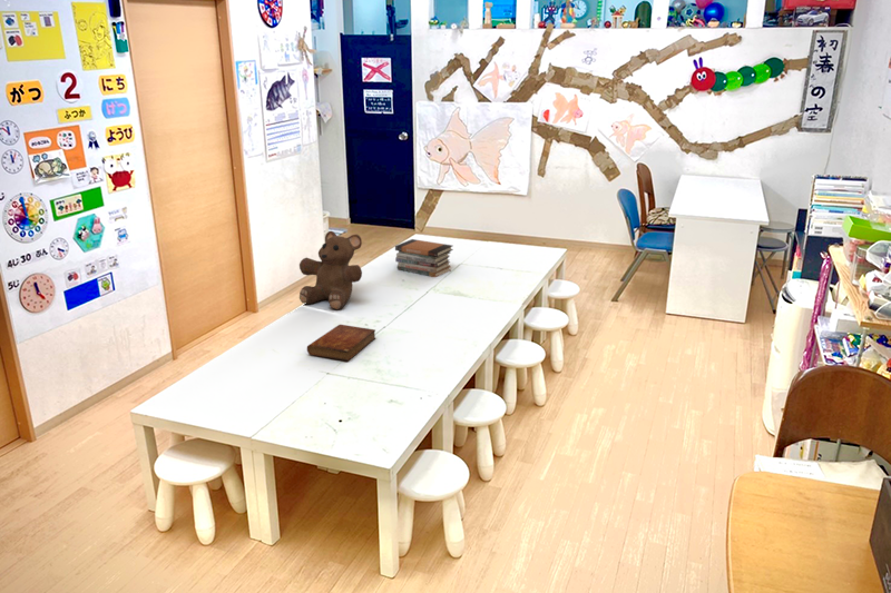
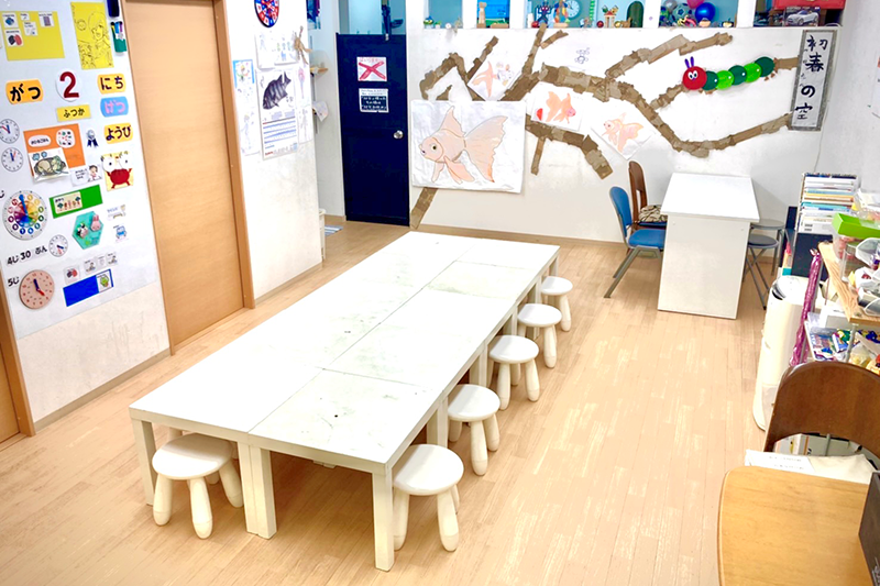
- teddy bear (331, 269)
- book stack (423, 257)
- bible (342, 342)
